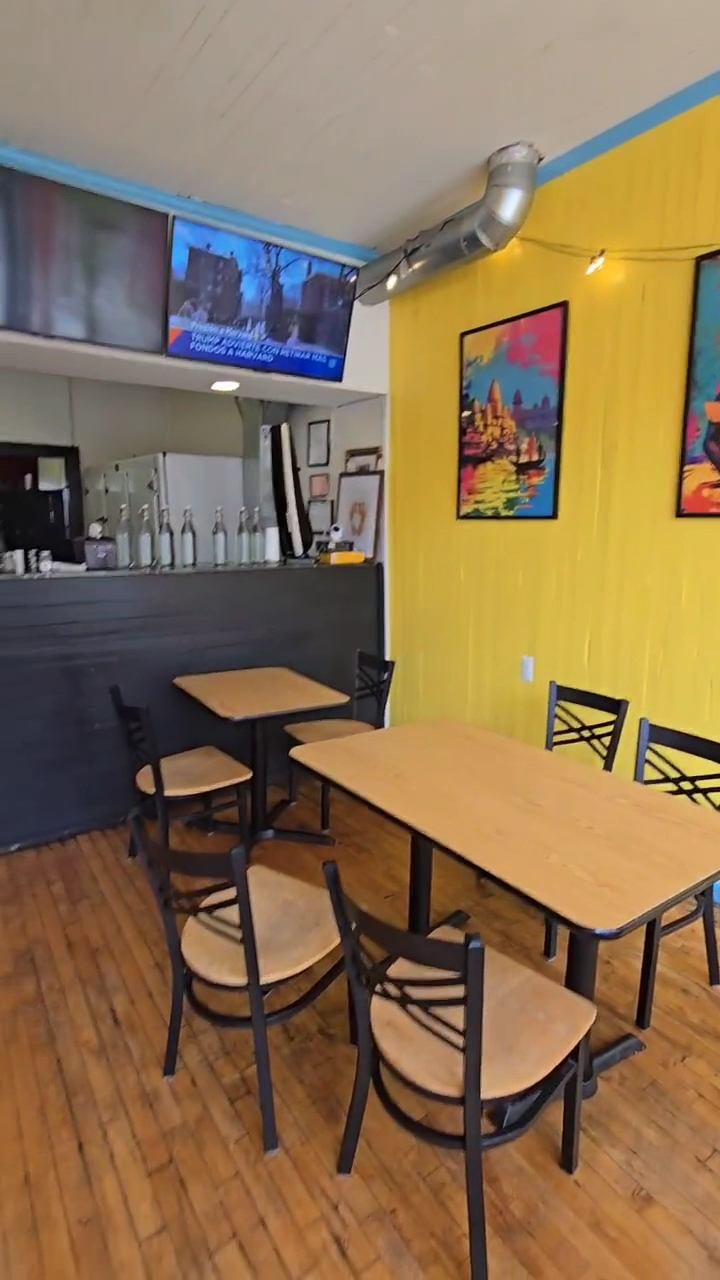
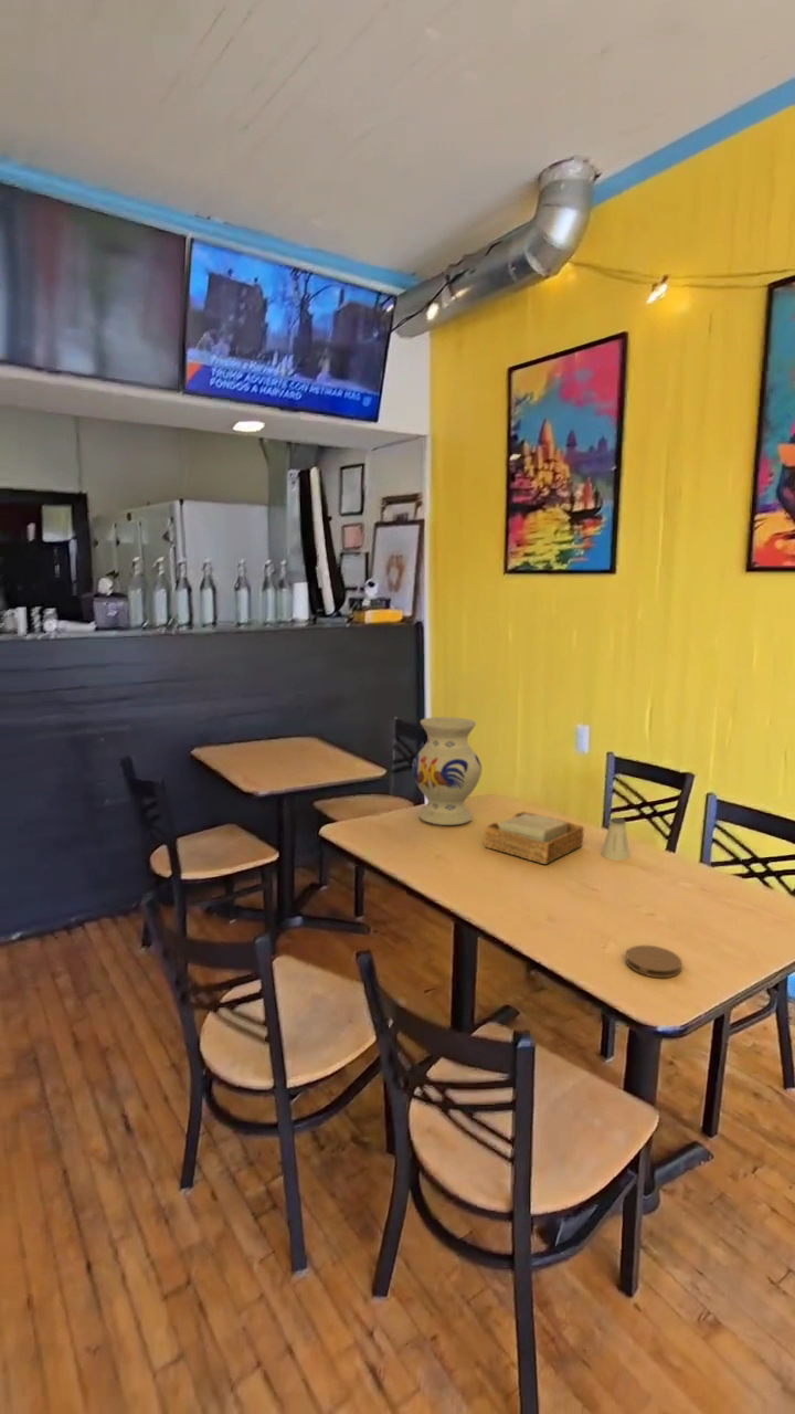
+ saltshaker (616, 837)
+ napkin holder (534, 833)
+ vase (446, 770)
+ coaster (653, 960)
